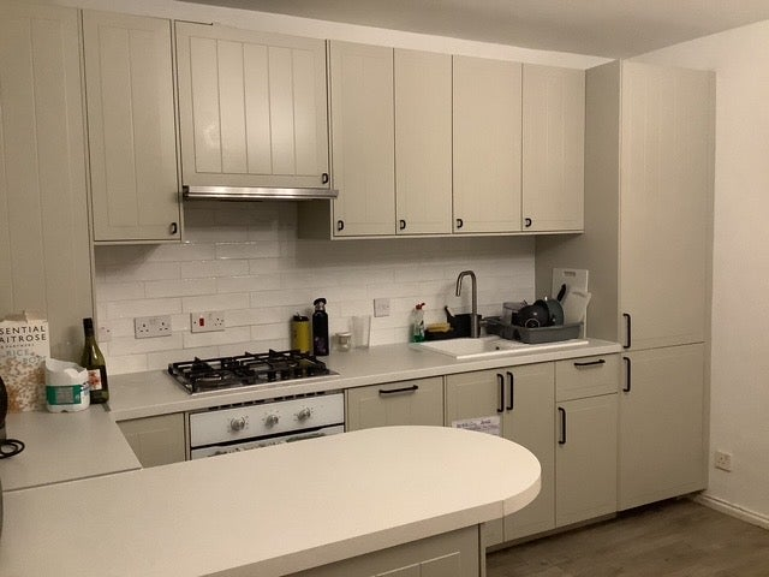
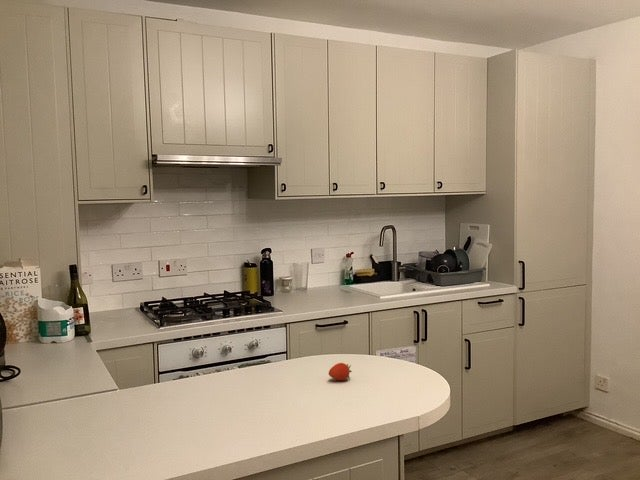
+ fruit (340, 371)
